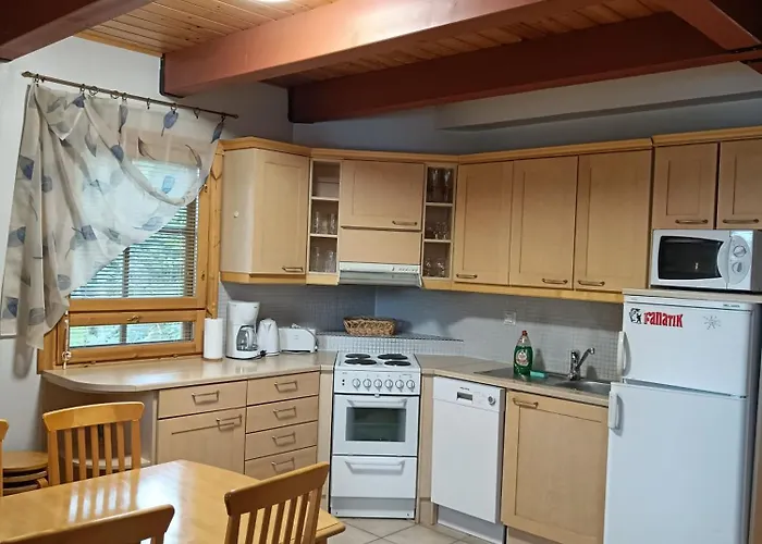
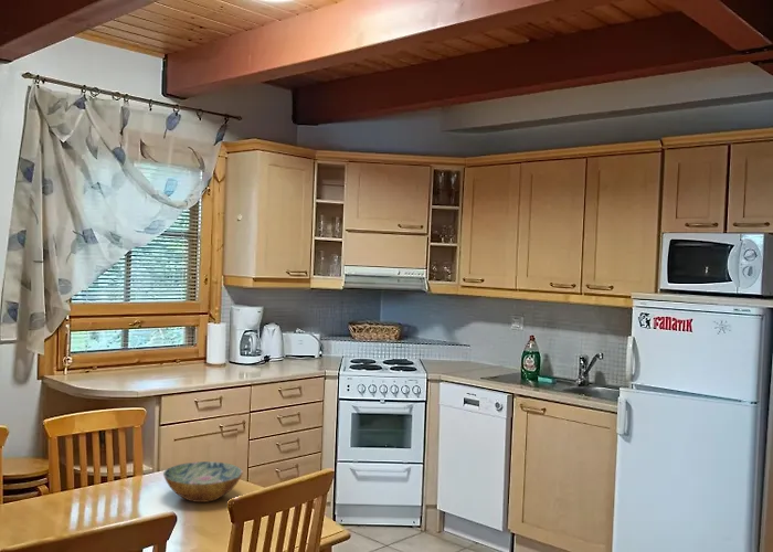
+ bowl (202, 484)
